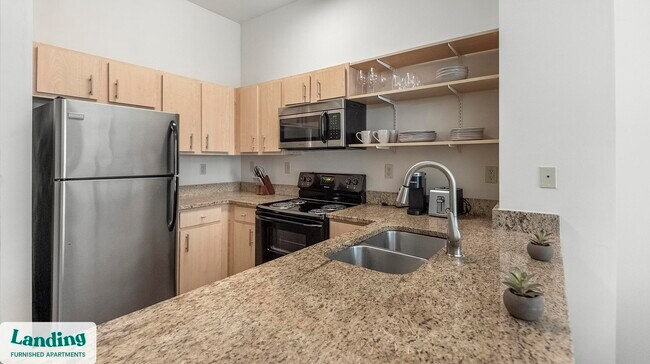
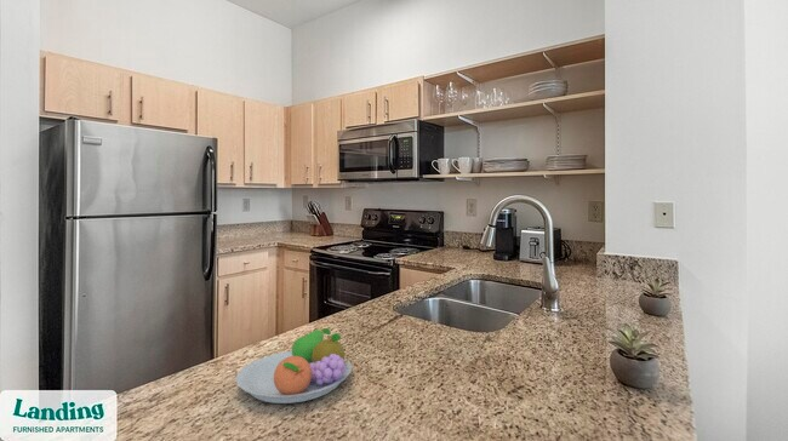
+ fruit bowl (299, 357)
